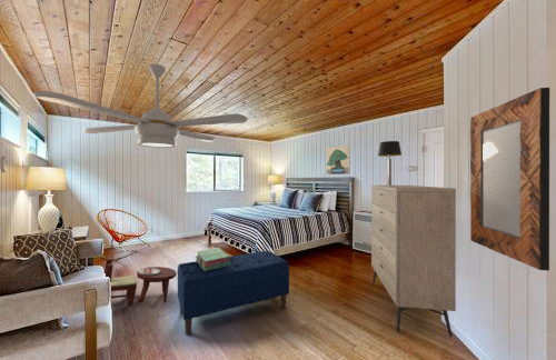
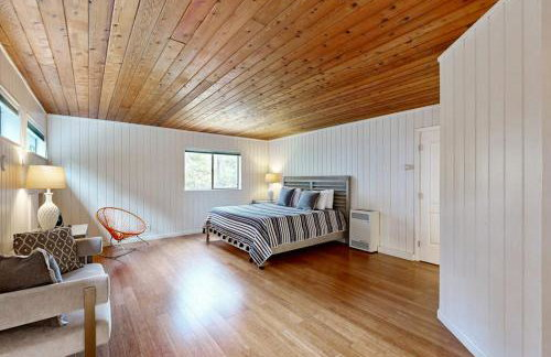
- stack of books (212, 259)
- dresser (404, 246)
- dining set (139, 278)
- table lamp (389, 163)
- home mirror (502, 179)
- ceiling fan (157, 106)
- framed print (337, 160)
- bench (234, 287)
